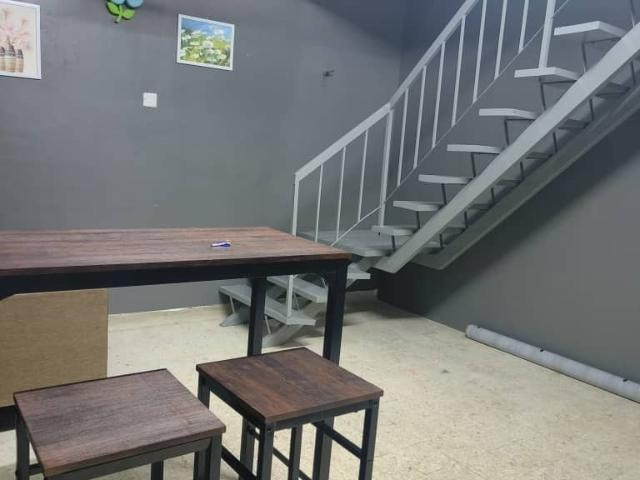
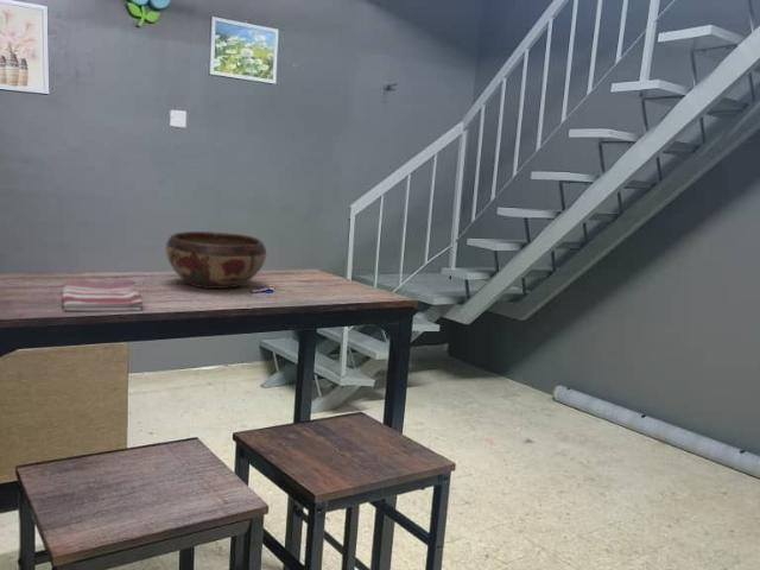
+ decorative bowl (216, 260)
+ dish towel (101, 294)
